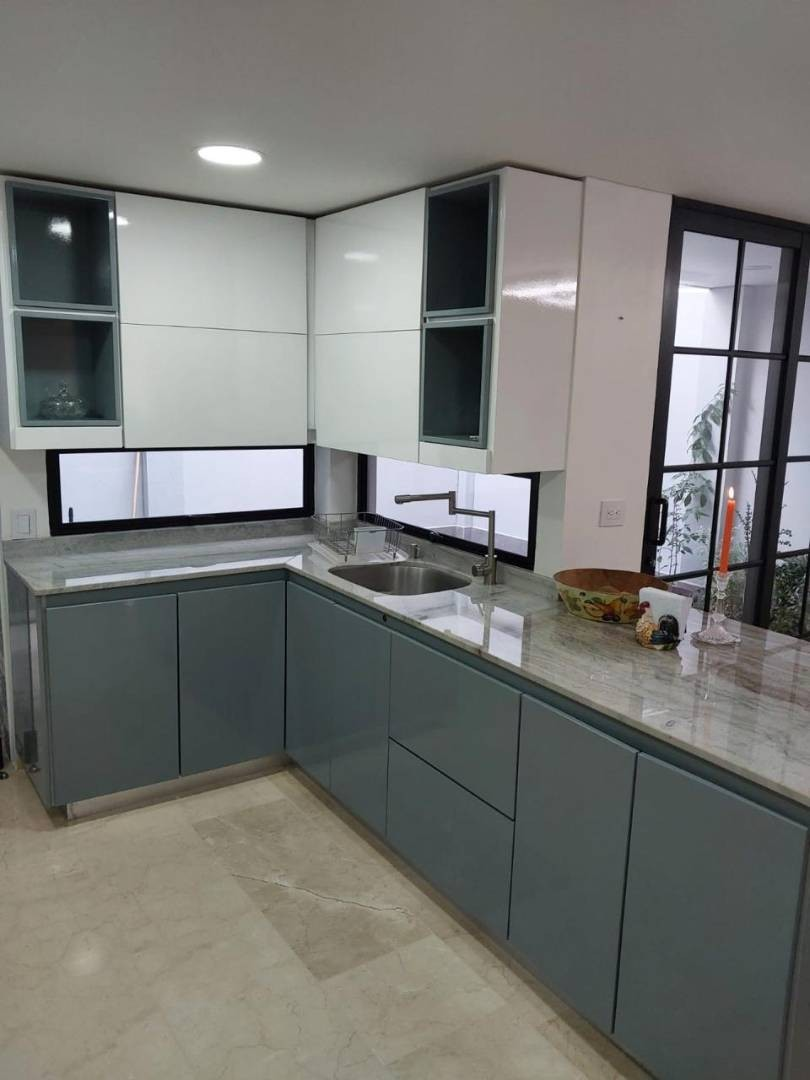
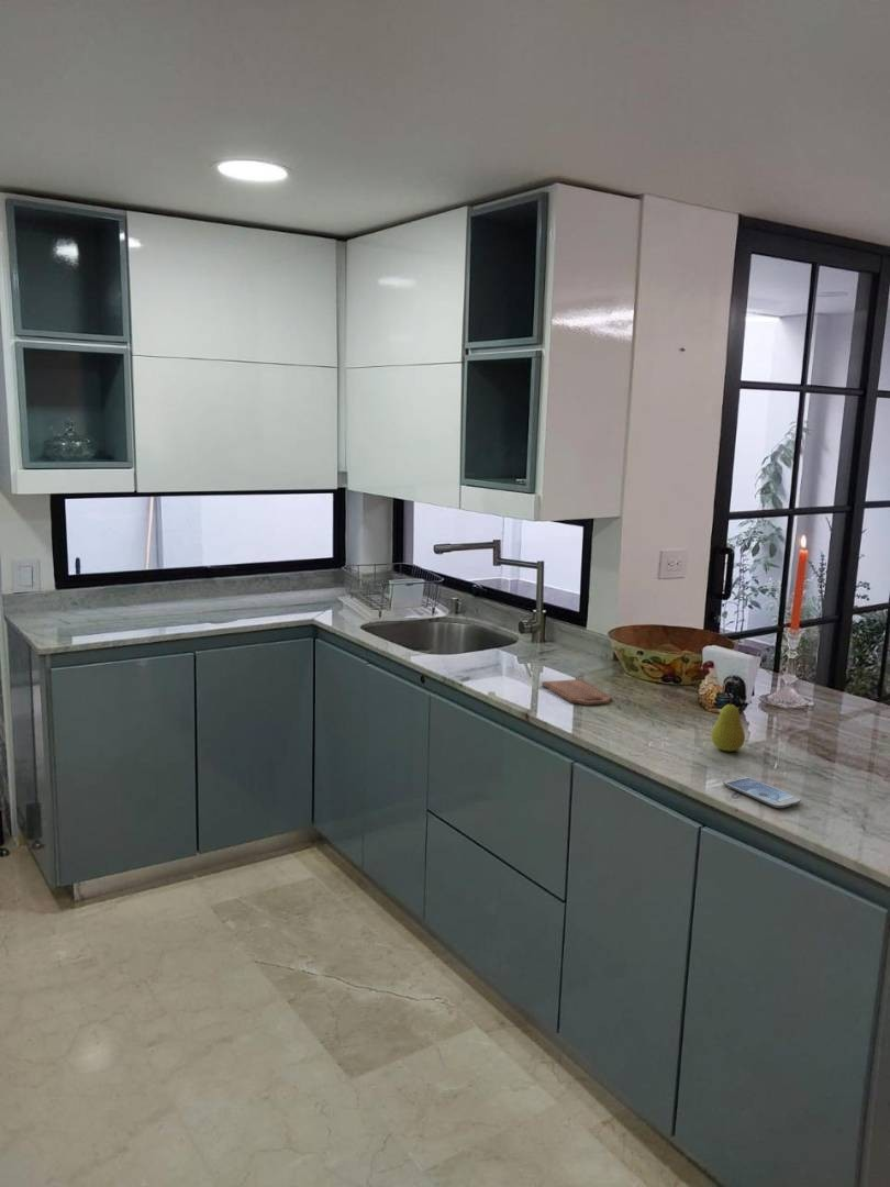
+ smartphone (760, 791)
+ cutting board (578, 691)
+ fruit (728, 723)
